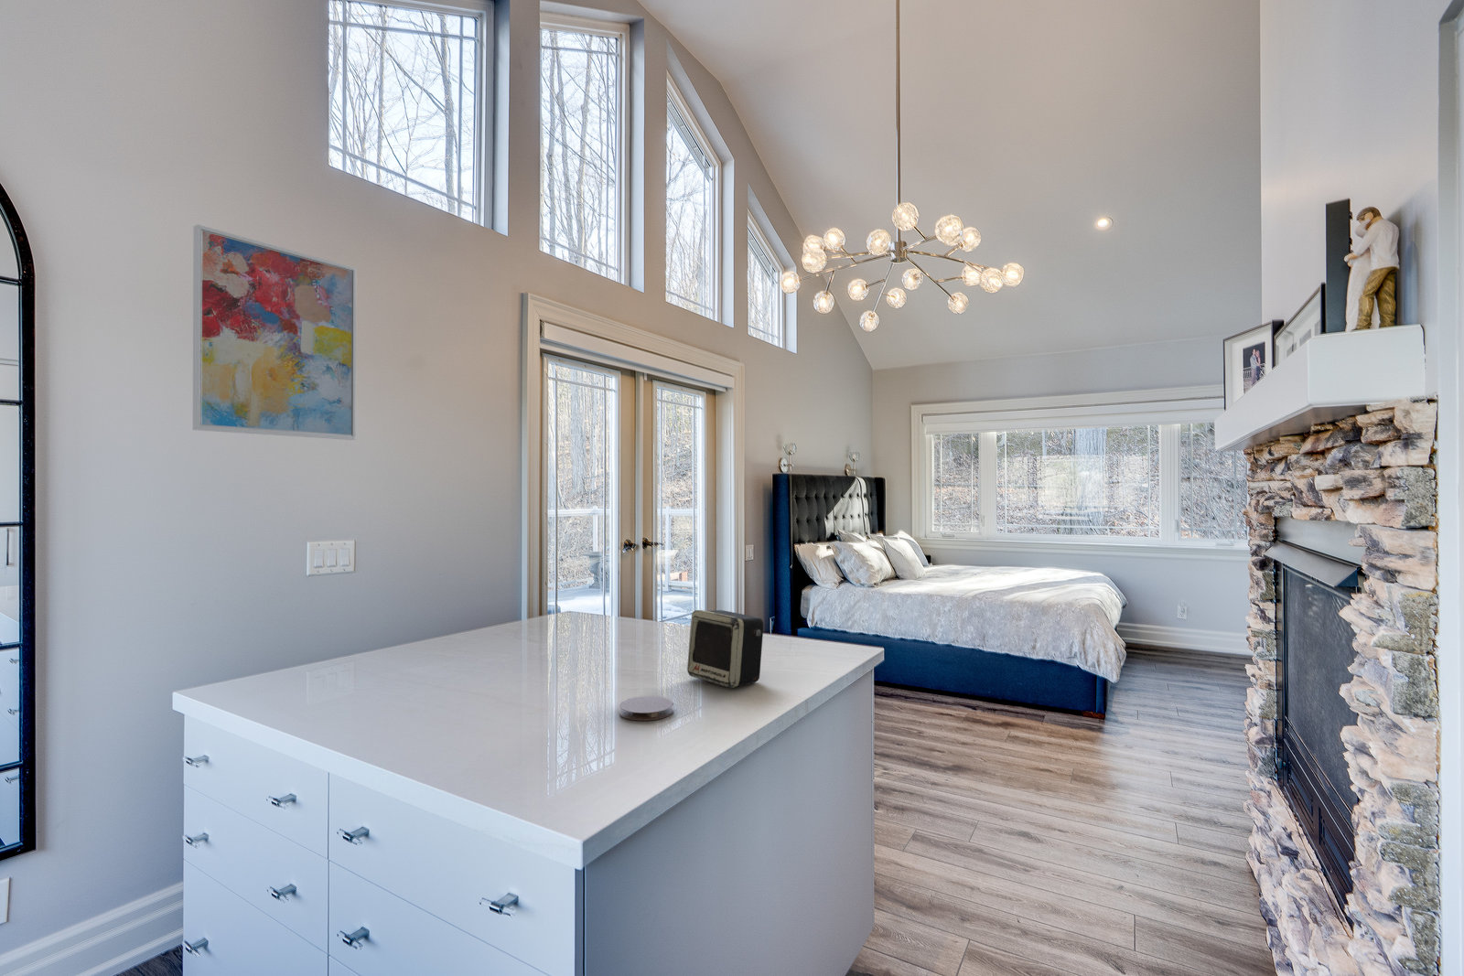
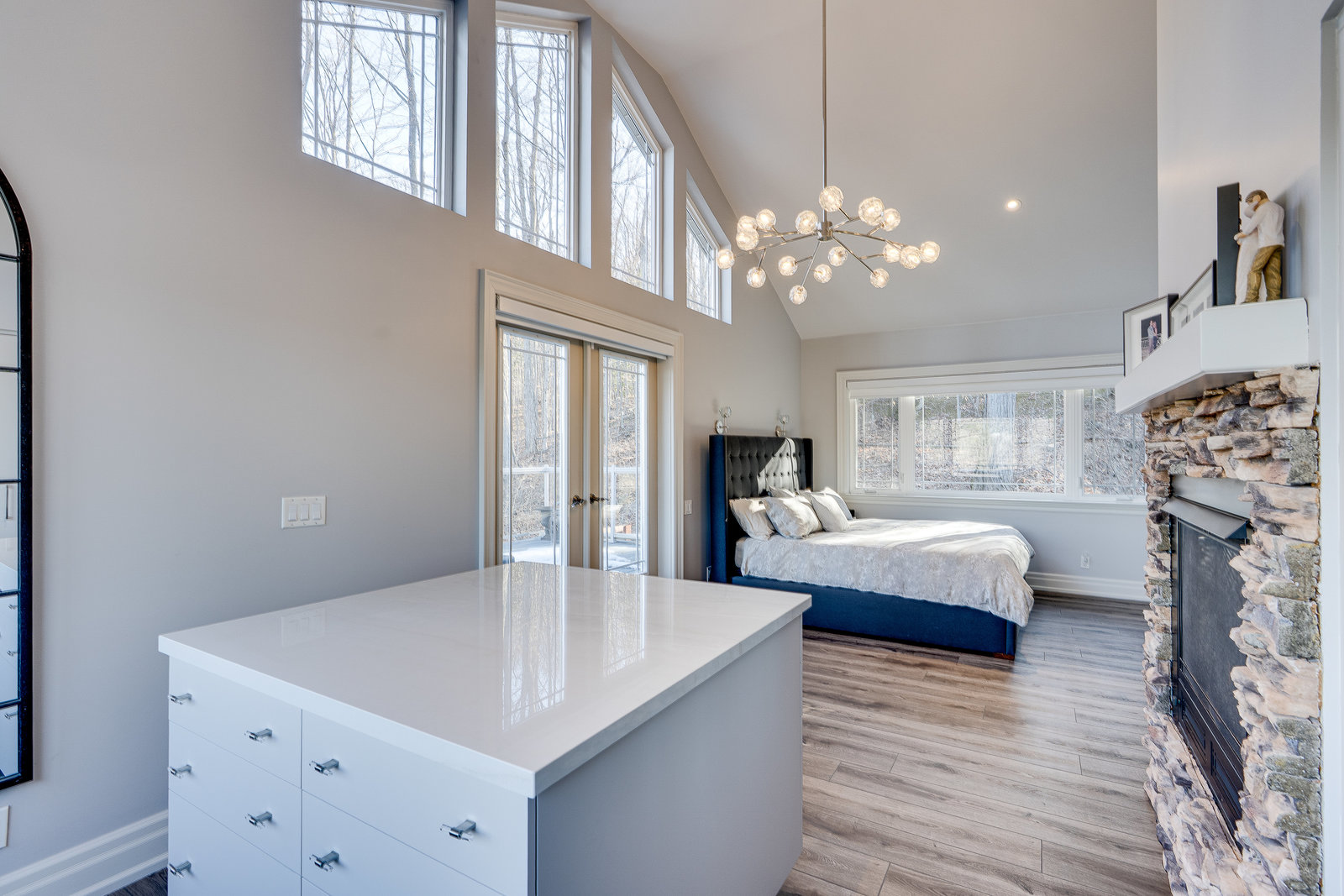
- coaster (646, 707)
- wall art (281, 342)
- speaker (727, 646)
